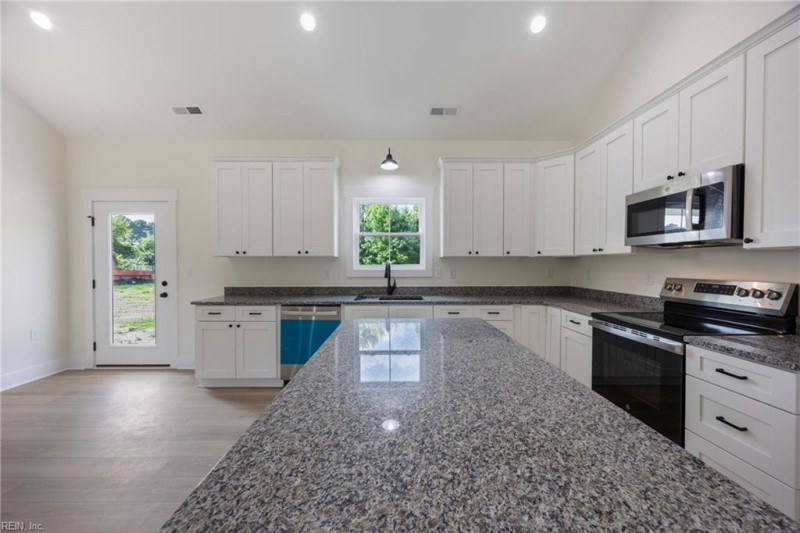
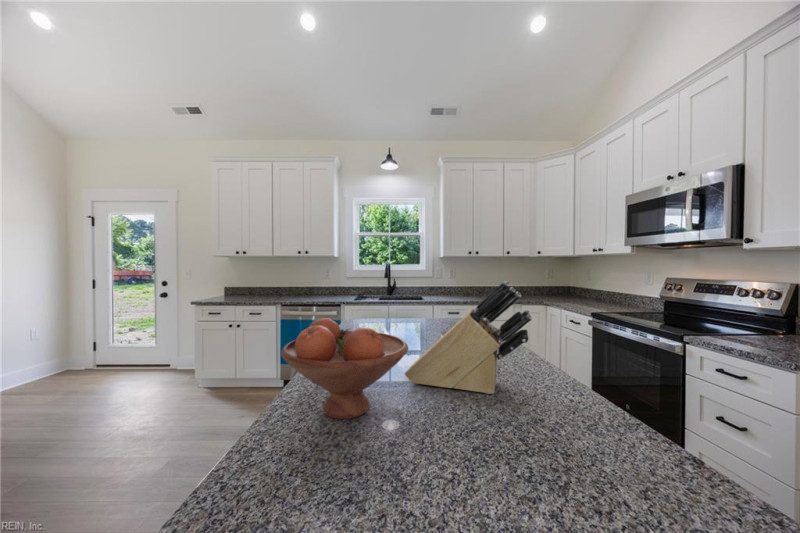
+ knife block (466, 332)
+ fruit bowl (346, 364)
